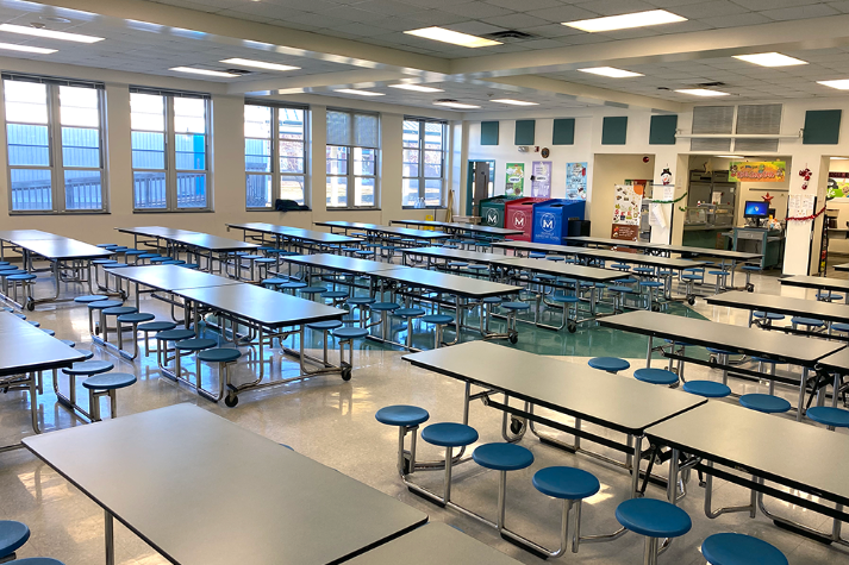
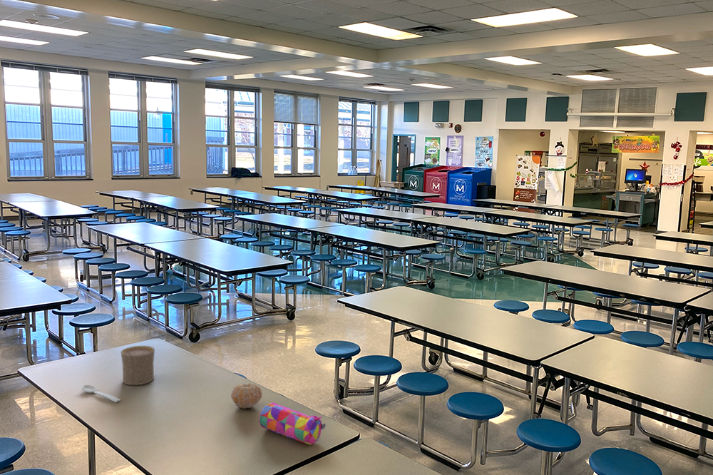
+ pencil case (291, 422)
+ fruit (246, 395)
+ spoon (101, 392)
+ cup (138, 365)
